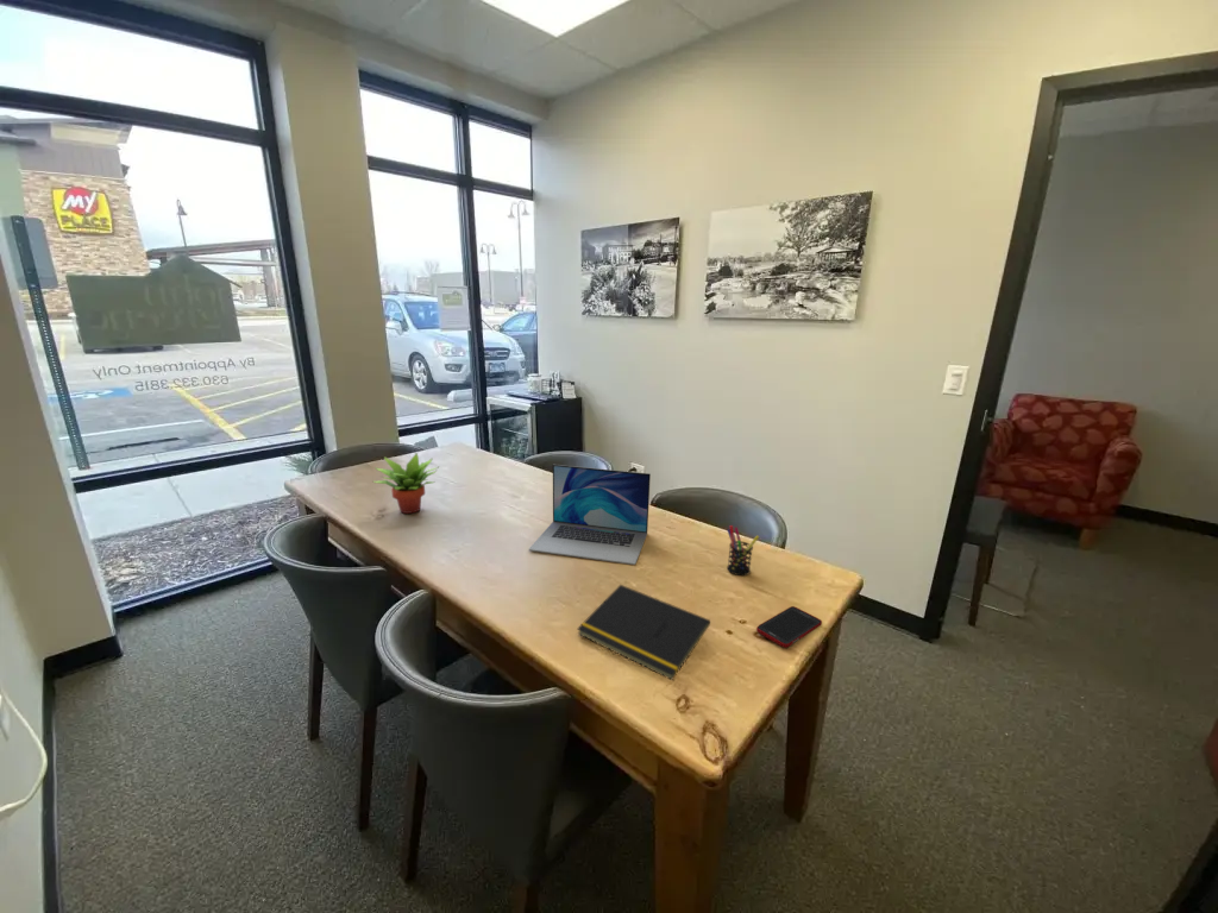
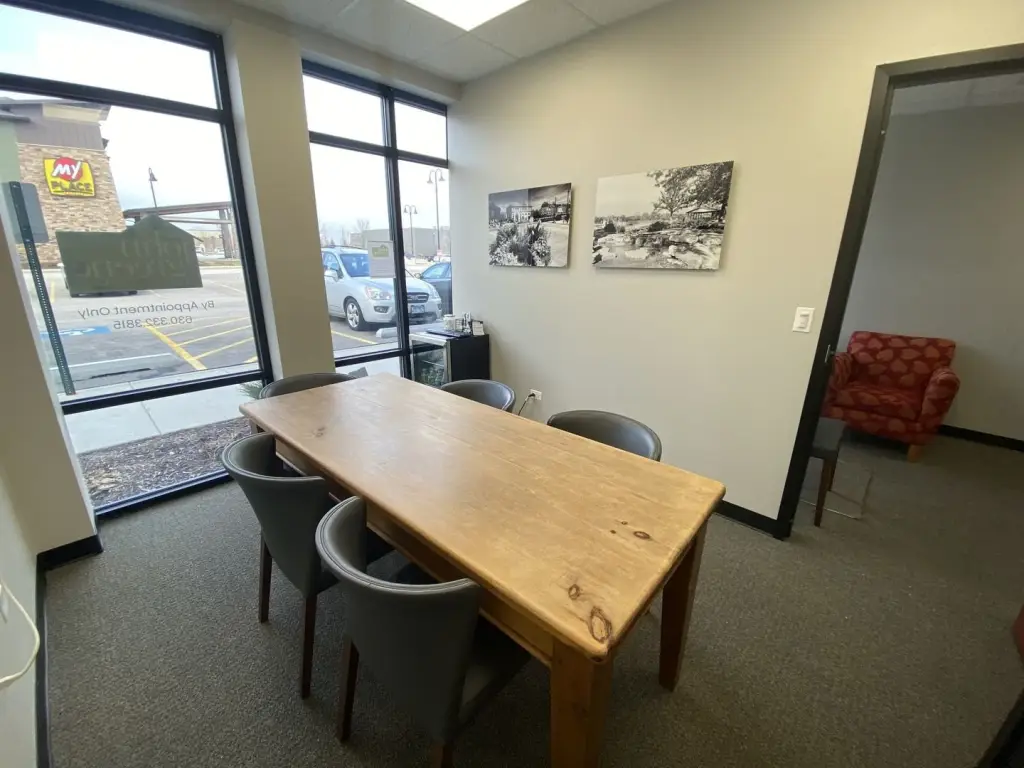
- pen holder (739, 549)
- laptop (590, 510)
- notepad (642, 626)
- succulent plant (409, 483)
- cell phone (789, 625)
